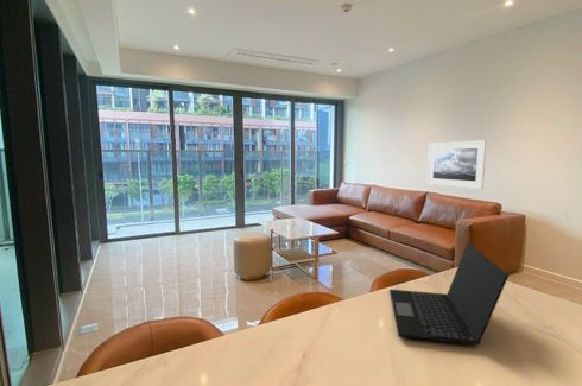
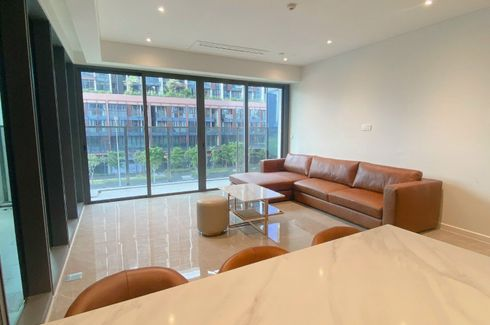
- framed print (454, 164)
- laptop (437, 293)
